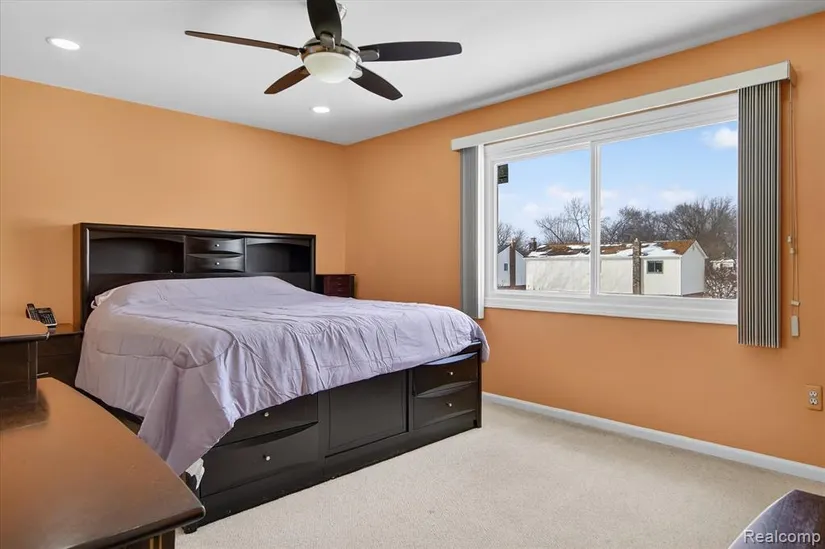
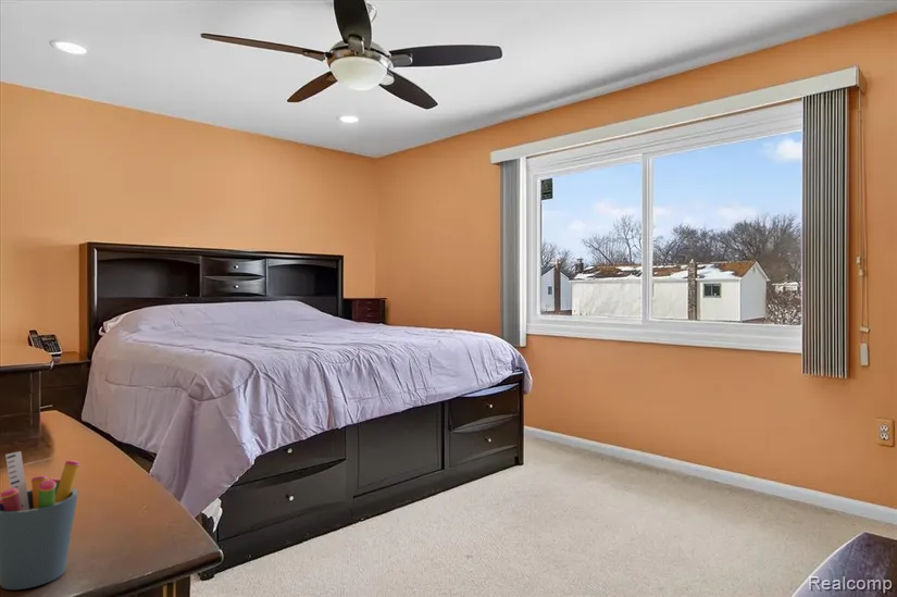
+ pen holder (35, 515)
